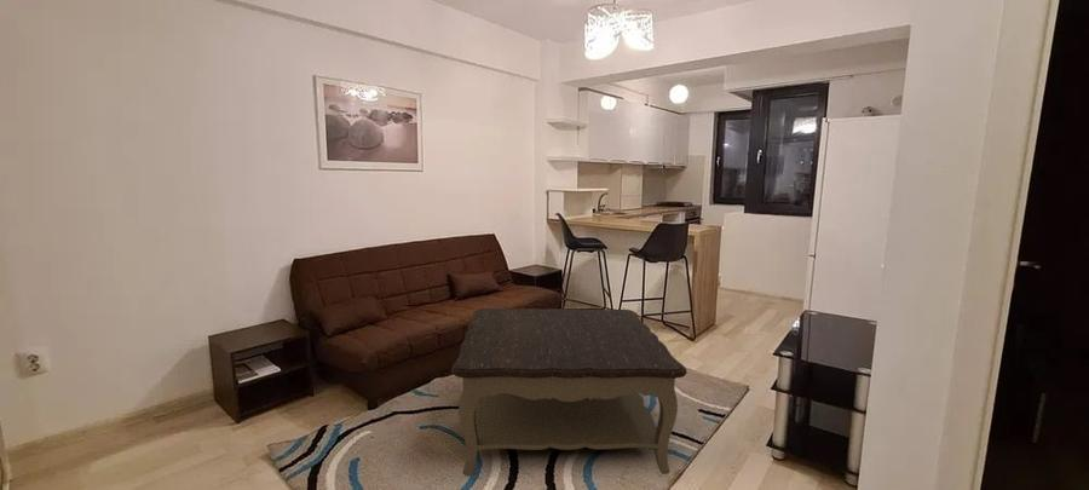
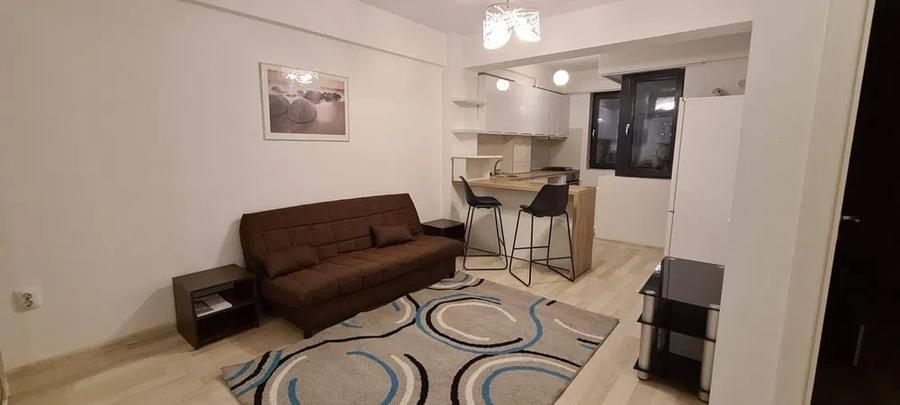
- coffee table (560, 377)
